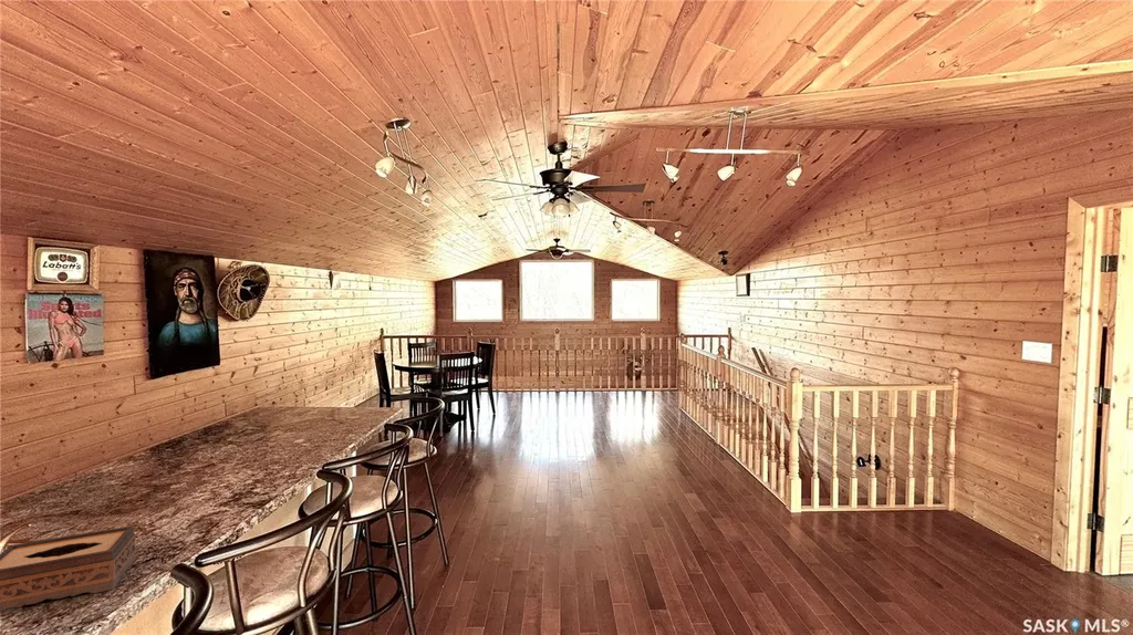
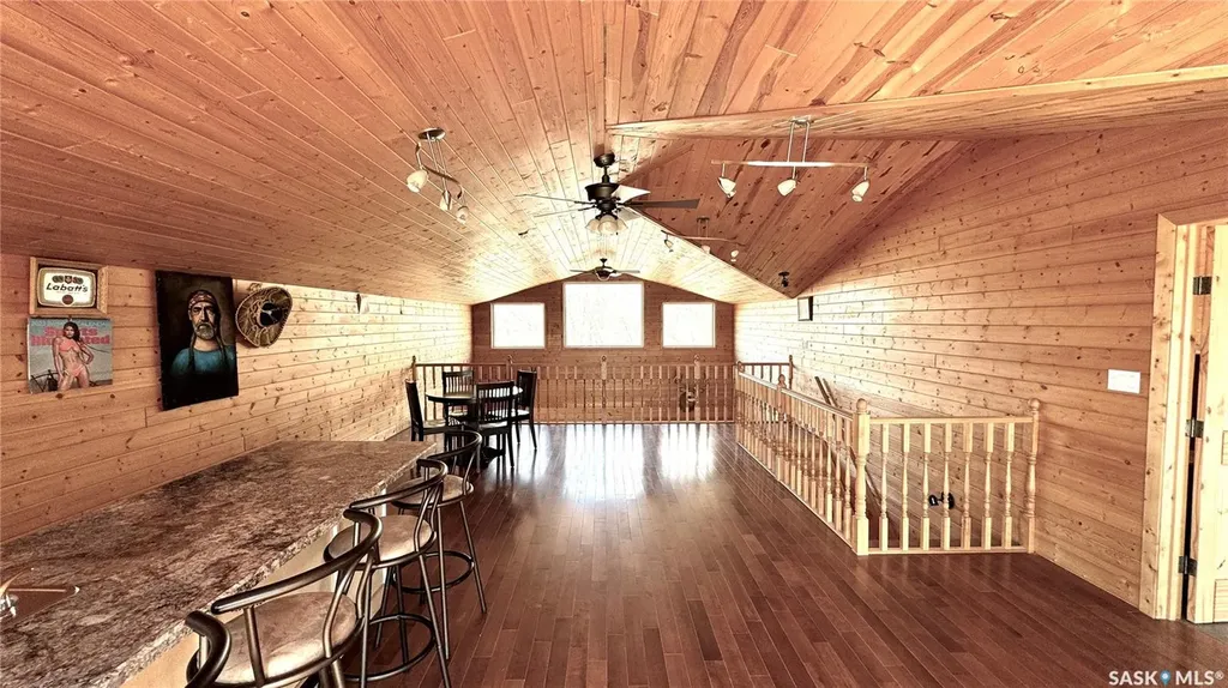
- tissue box (61, 566)
